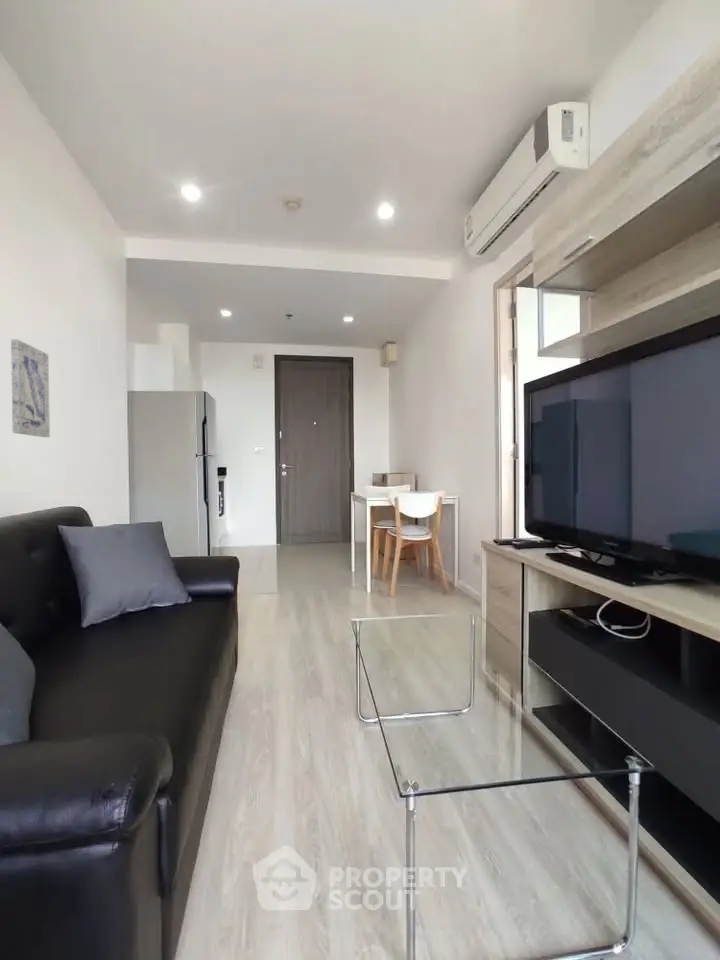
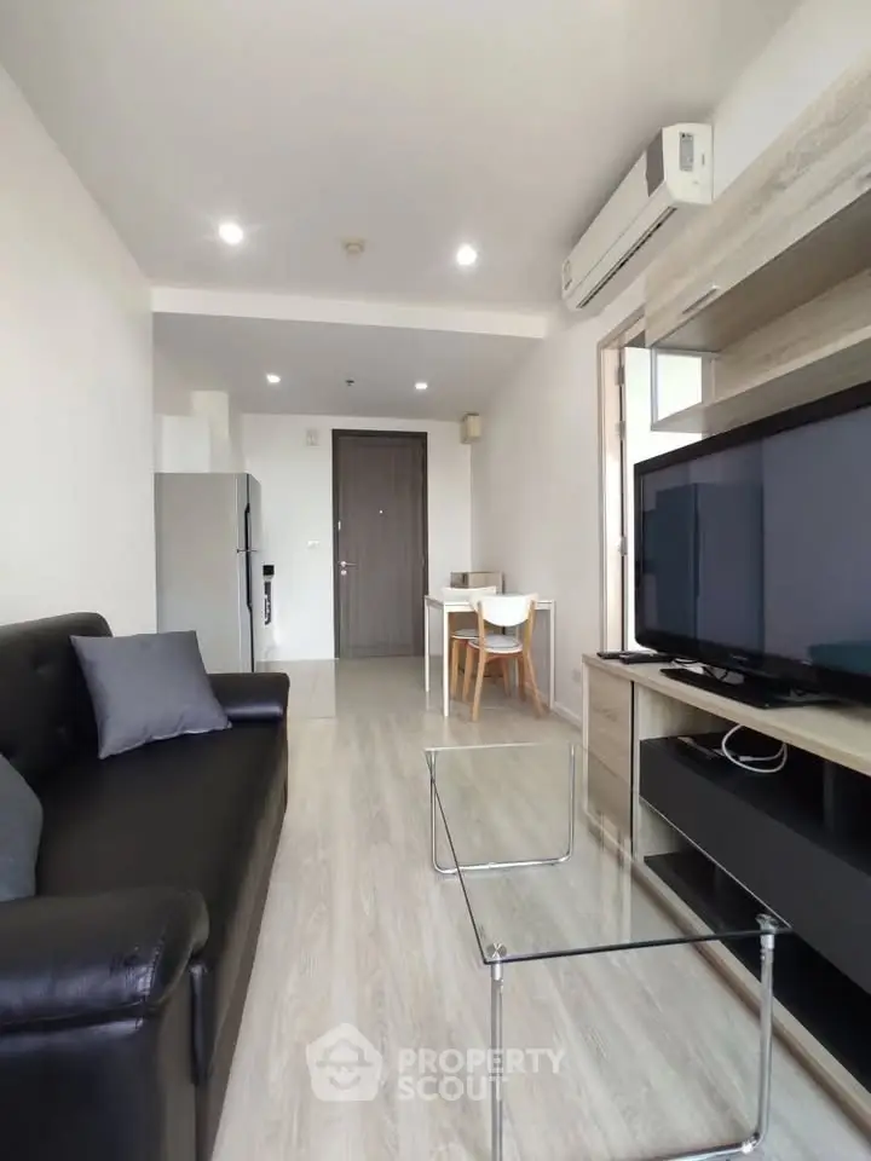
- wall art (31, 391)
